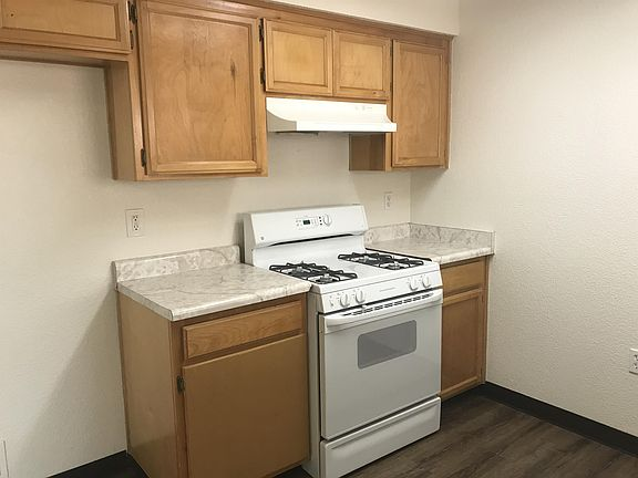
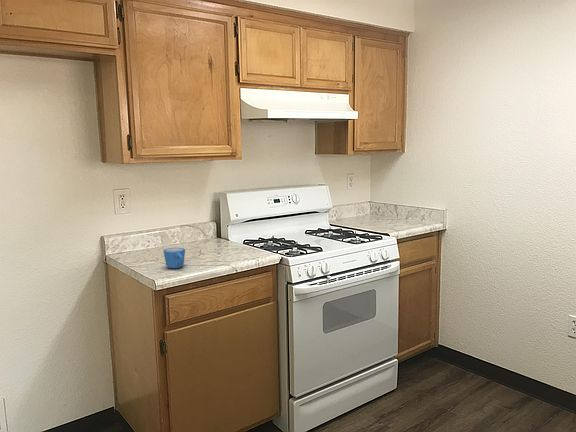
+ mug (176, 259)
